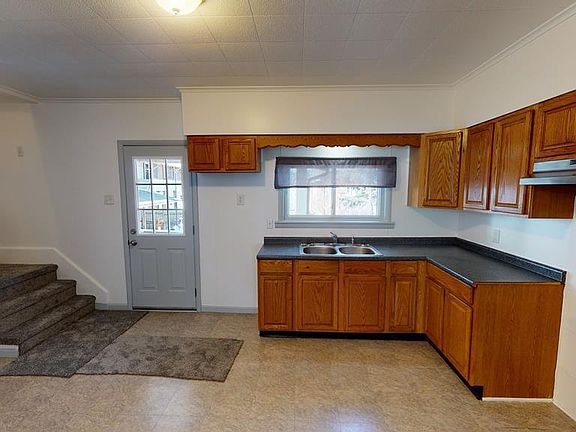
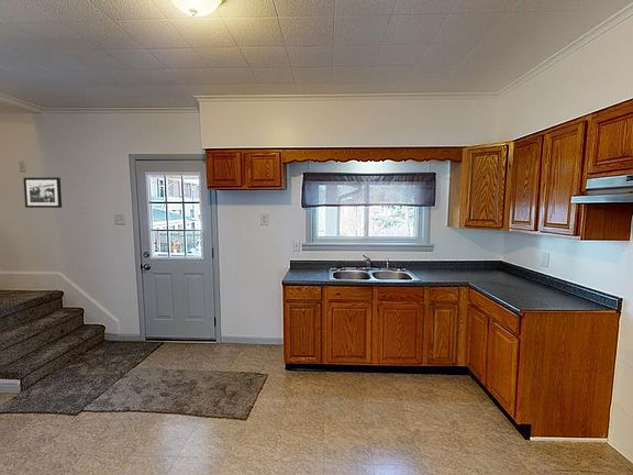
+ picture frame (42, 192)
